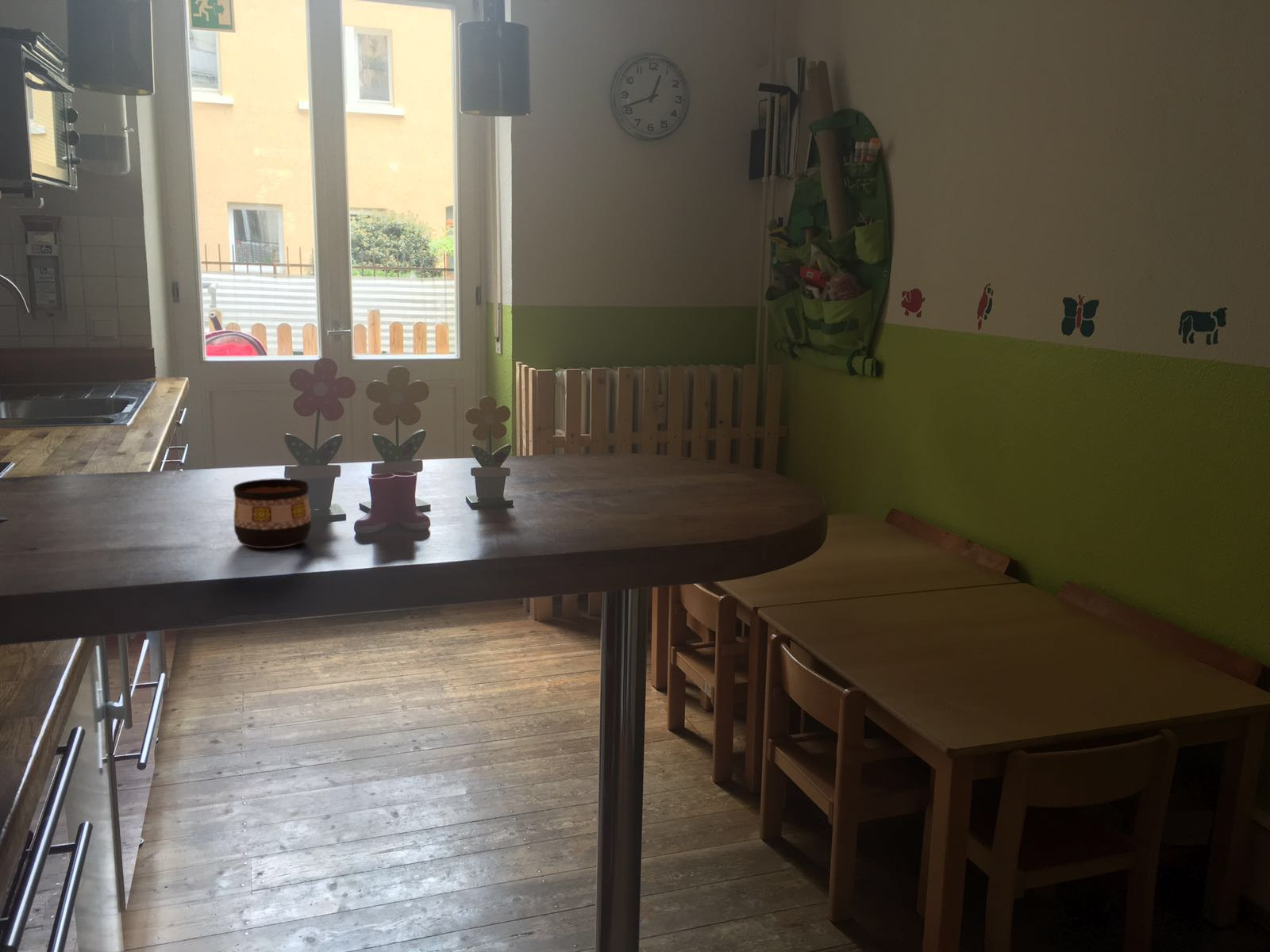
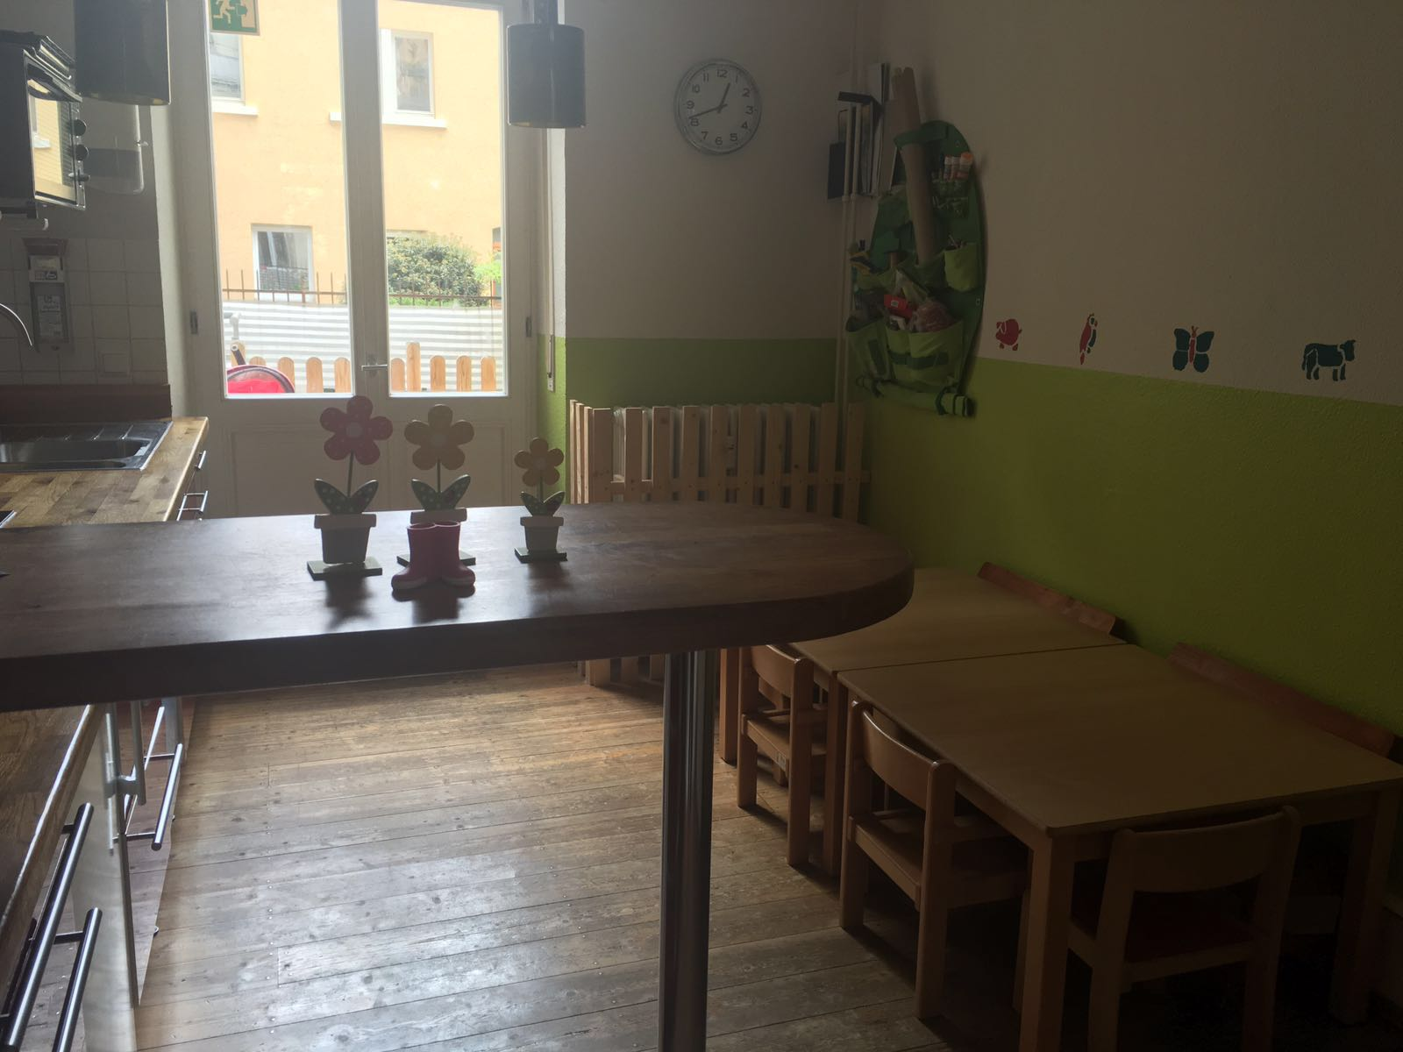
- cup (273, 512)
